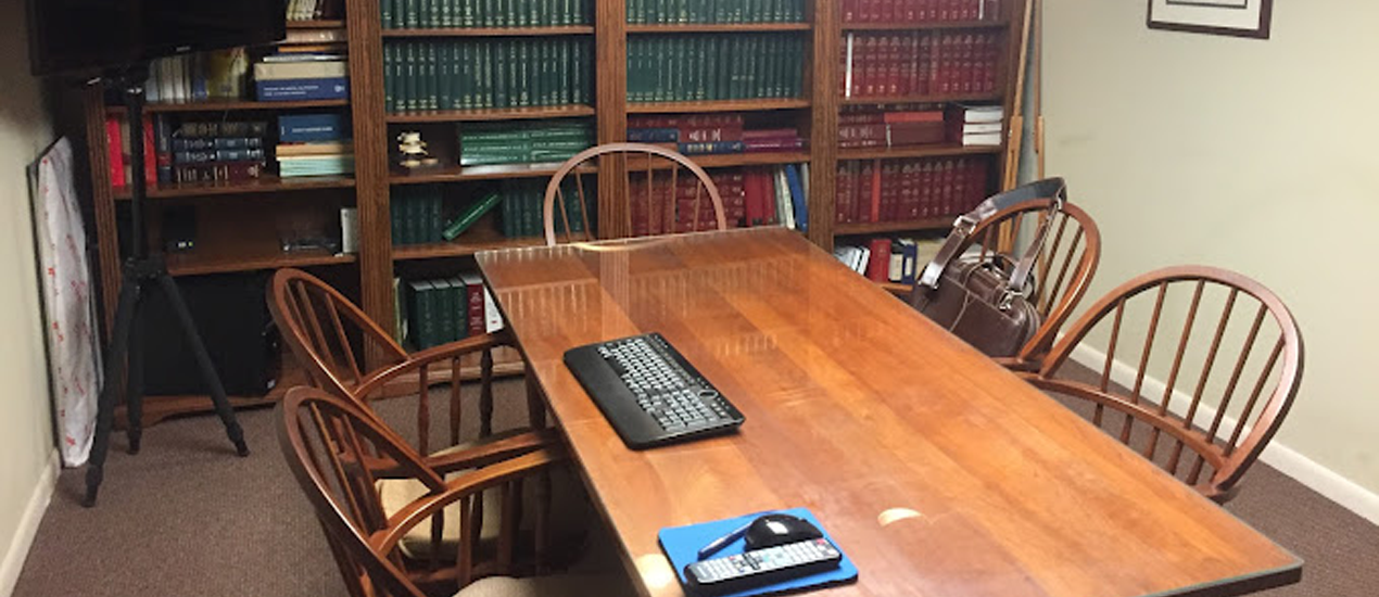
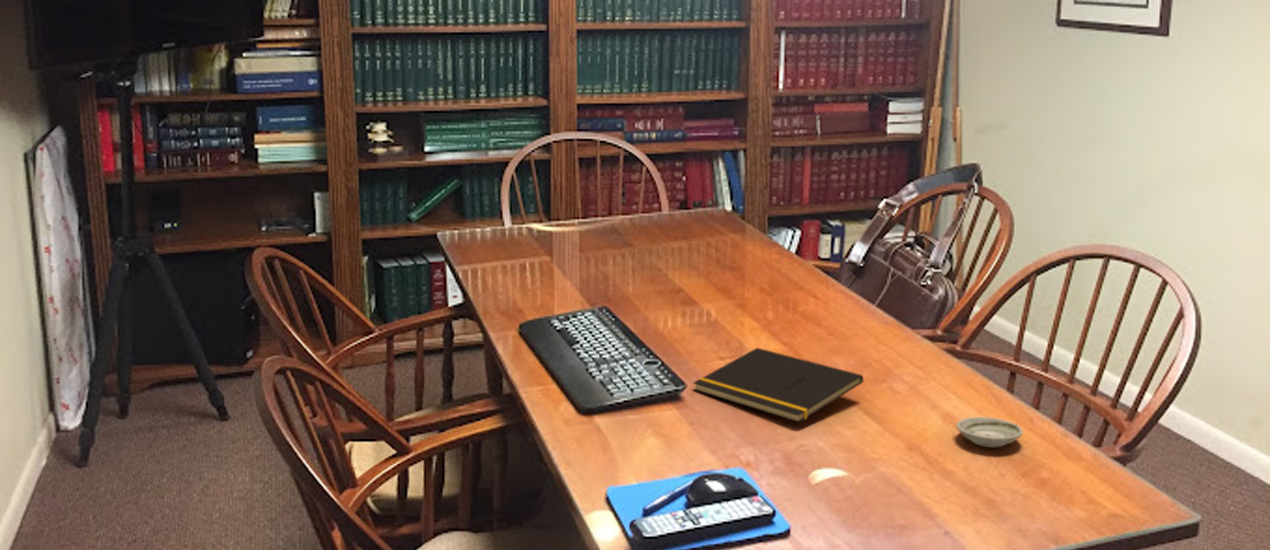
+ saucer (989, 434)
+ notepad (776, 382)
